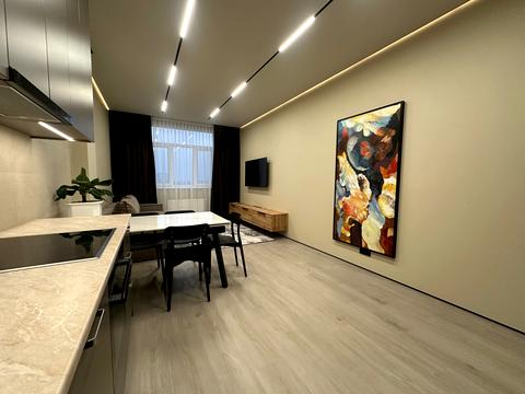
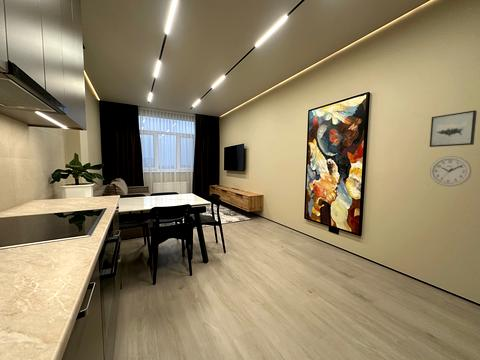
+ wall art (451, 130)
+ wall clock (449, 171)
